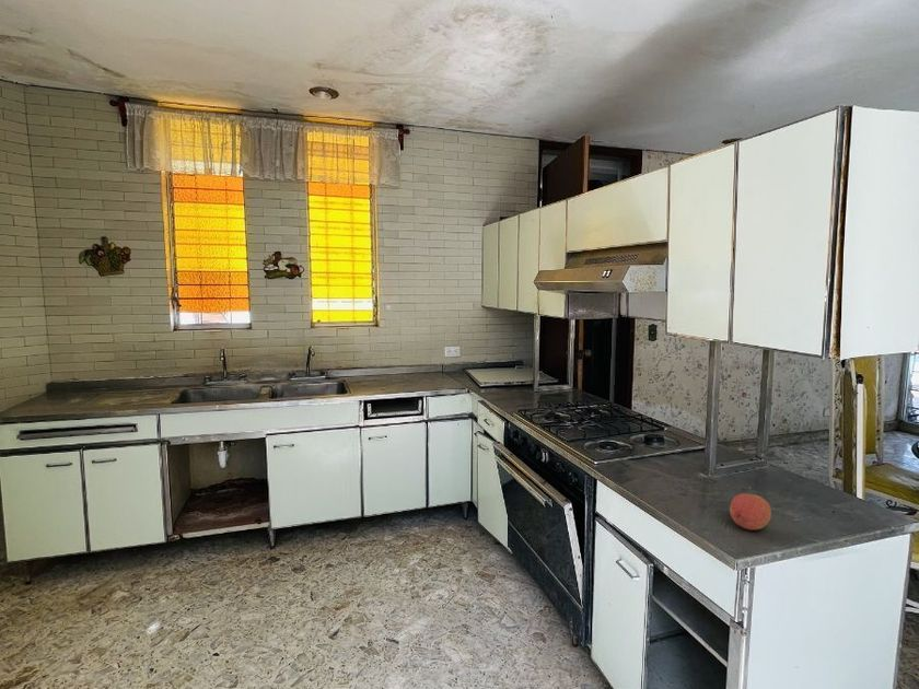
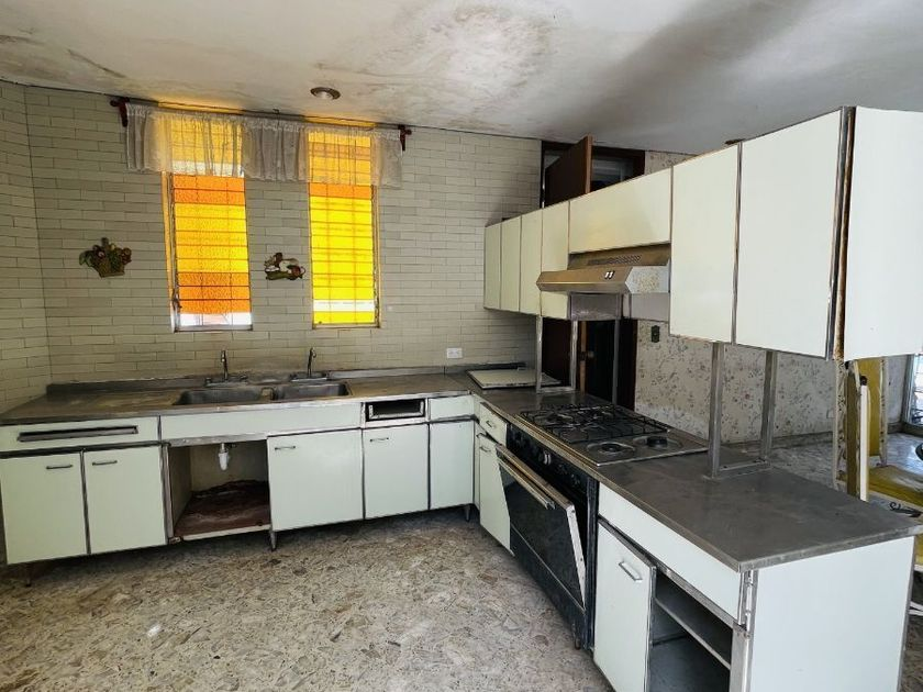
- fruit (751, 511)
